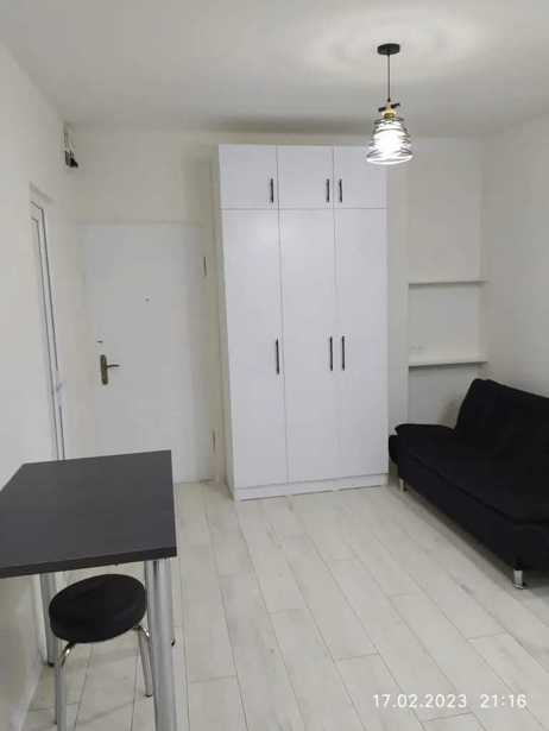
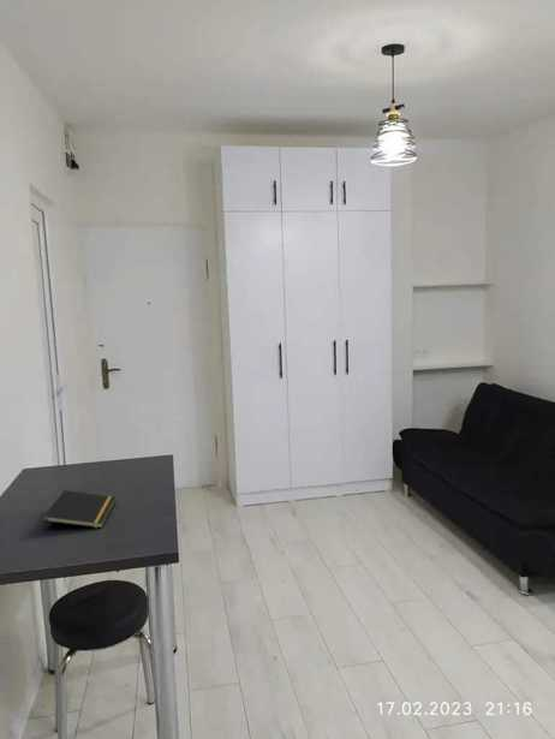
+ notepad (82, 507)
